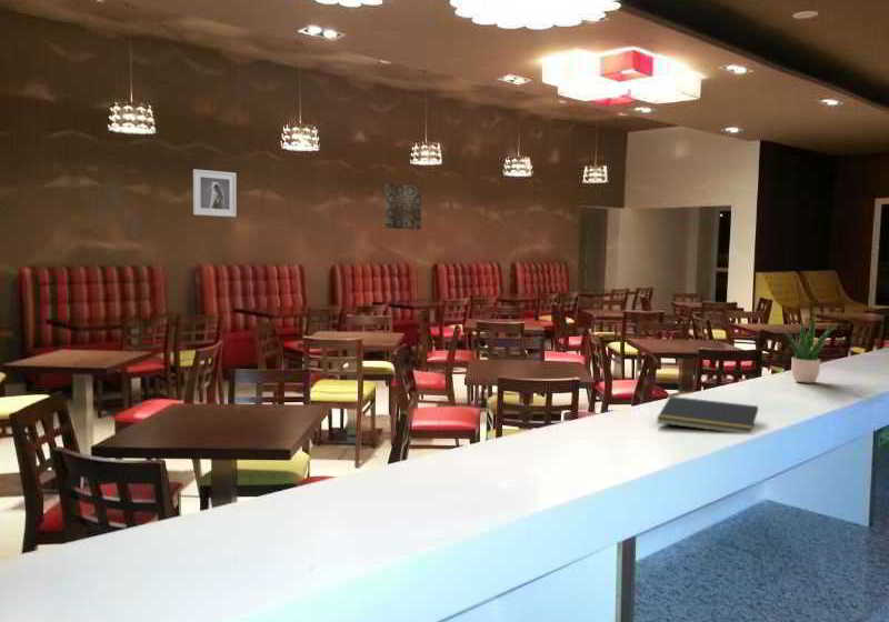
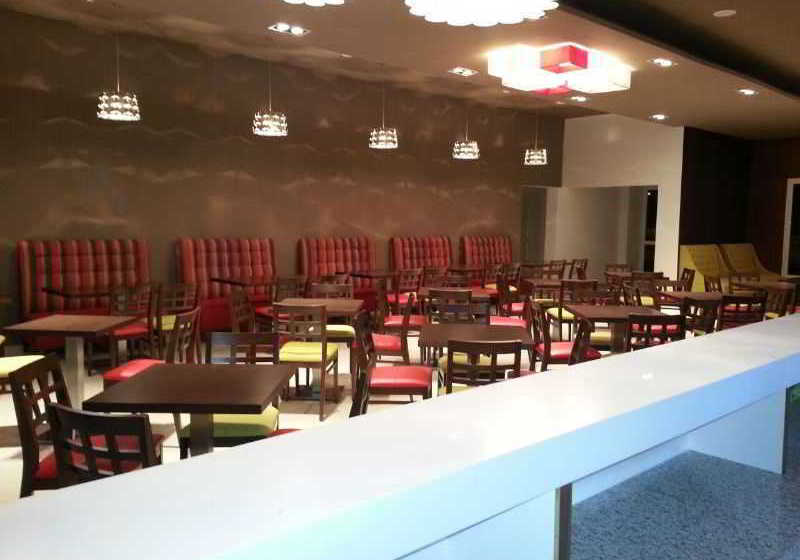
- potted plant (808, 345)
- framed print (214, 193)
- notepad (707, 414)
- wall art (402, 207)
